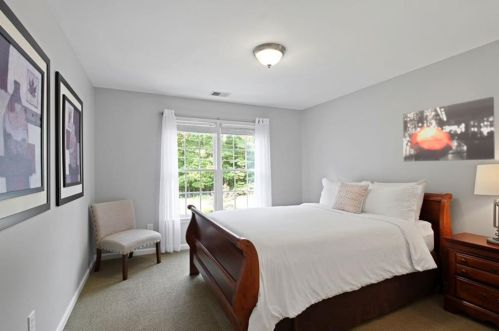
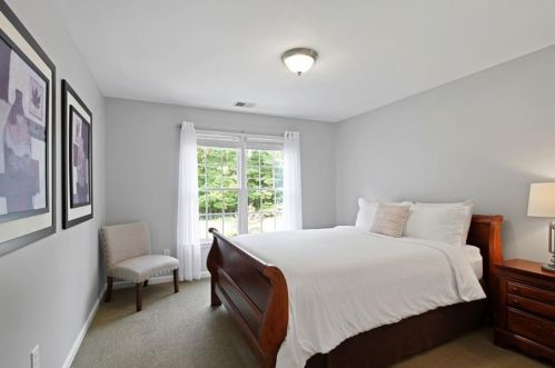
- wall art (442, 133)
